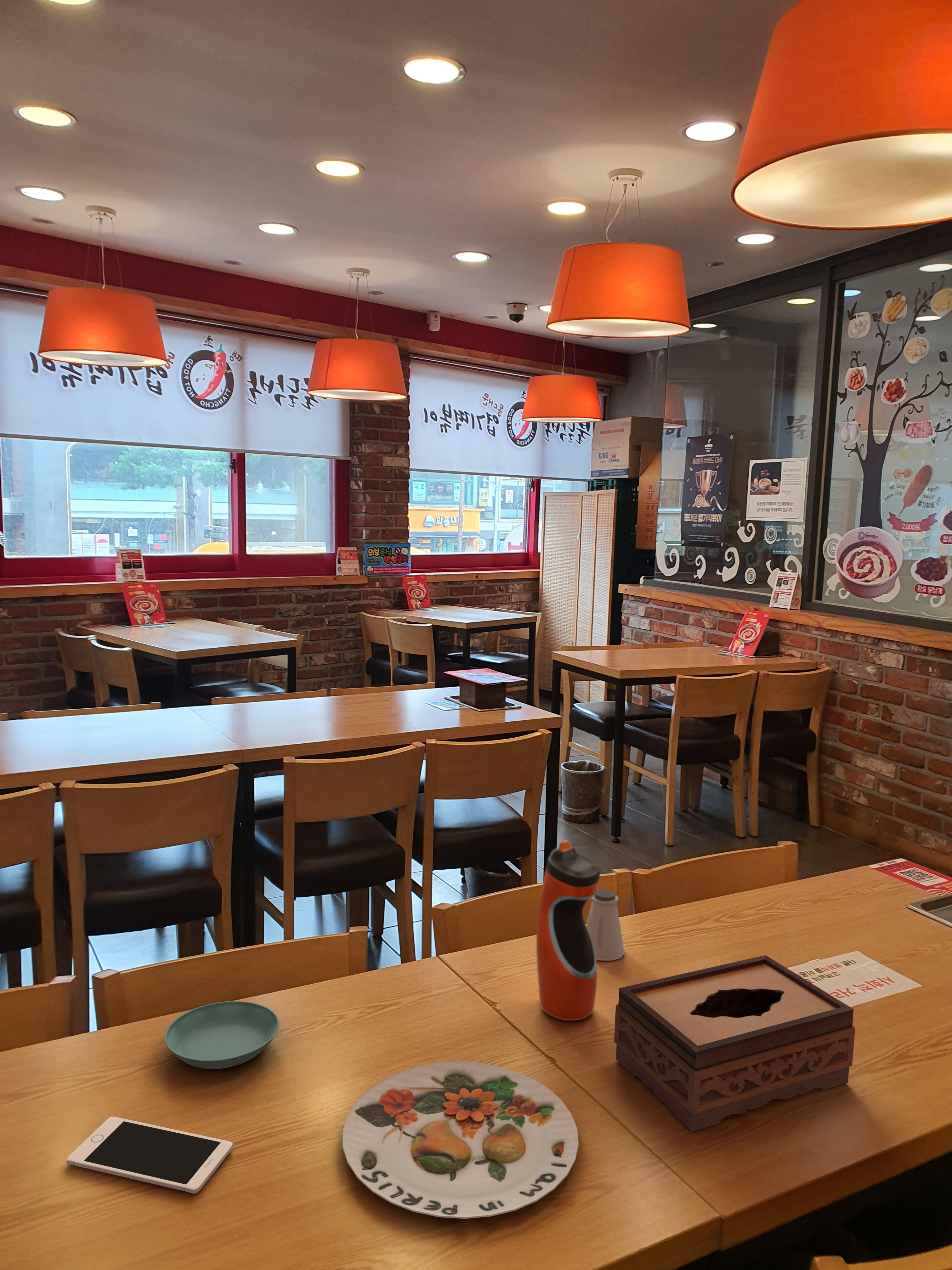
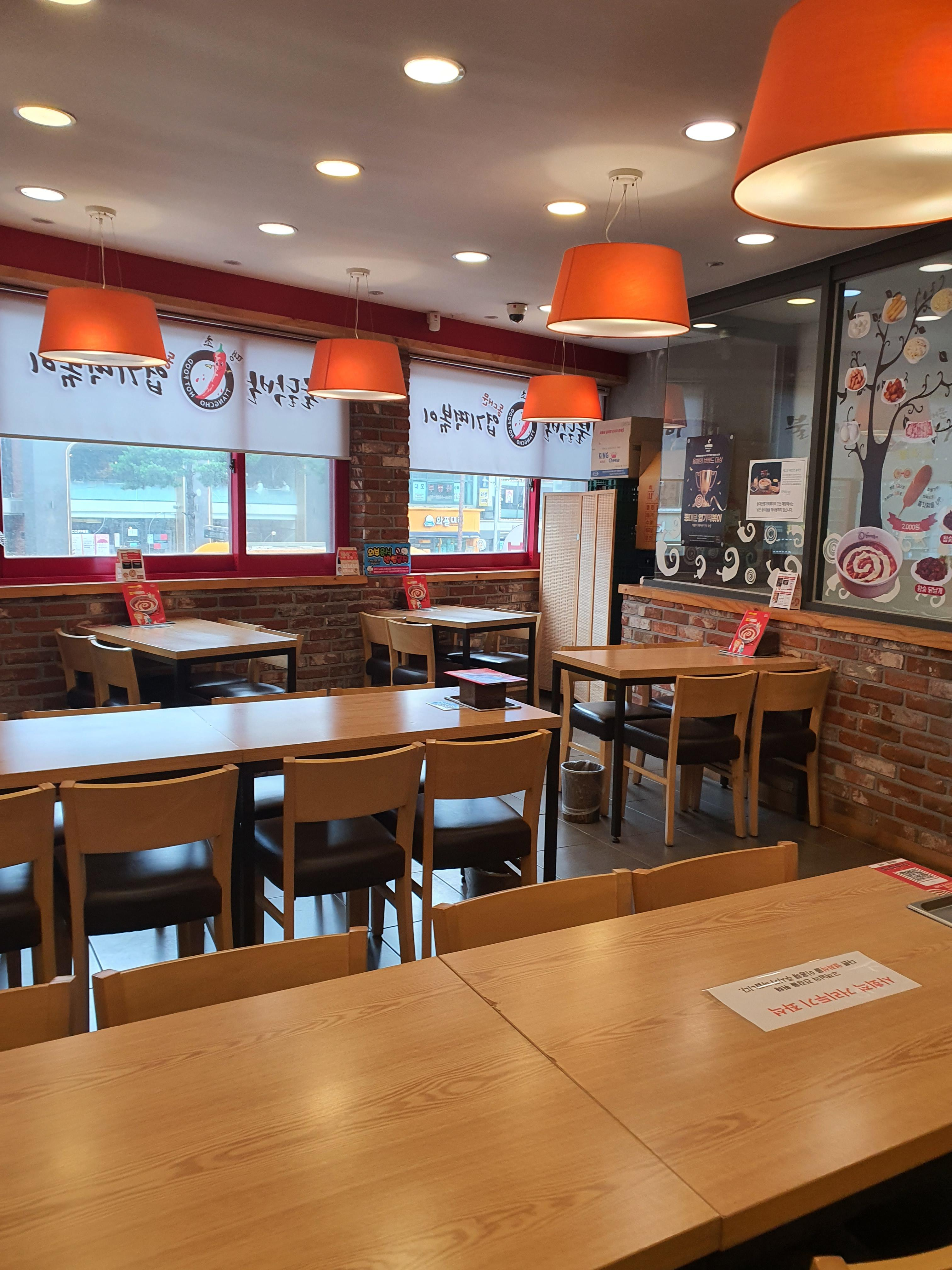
- saltshaker (604, 922)
- tissue box (732, 1035)
- saucer (223, 1038)
- water bottle (568, 926)
- plate (461, 1134)
- cell phone (151, 1153)
